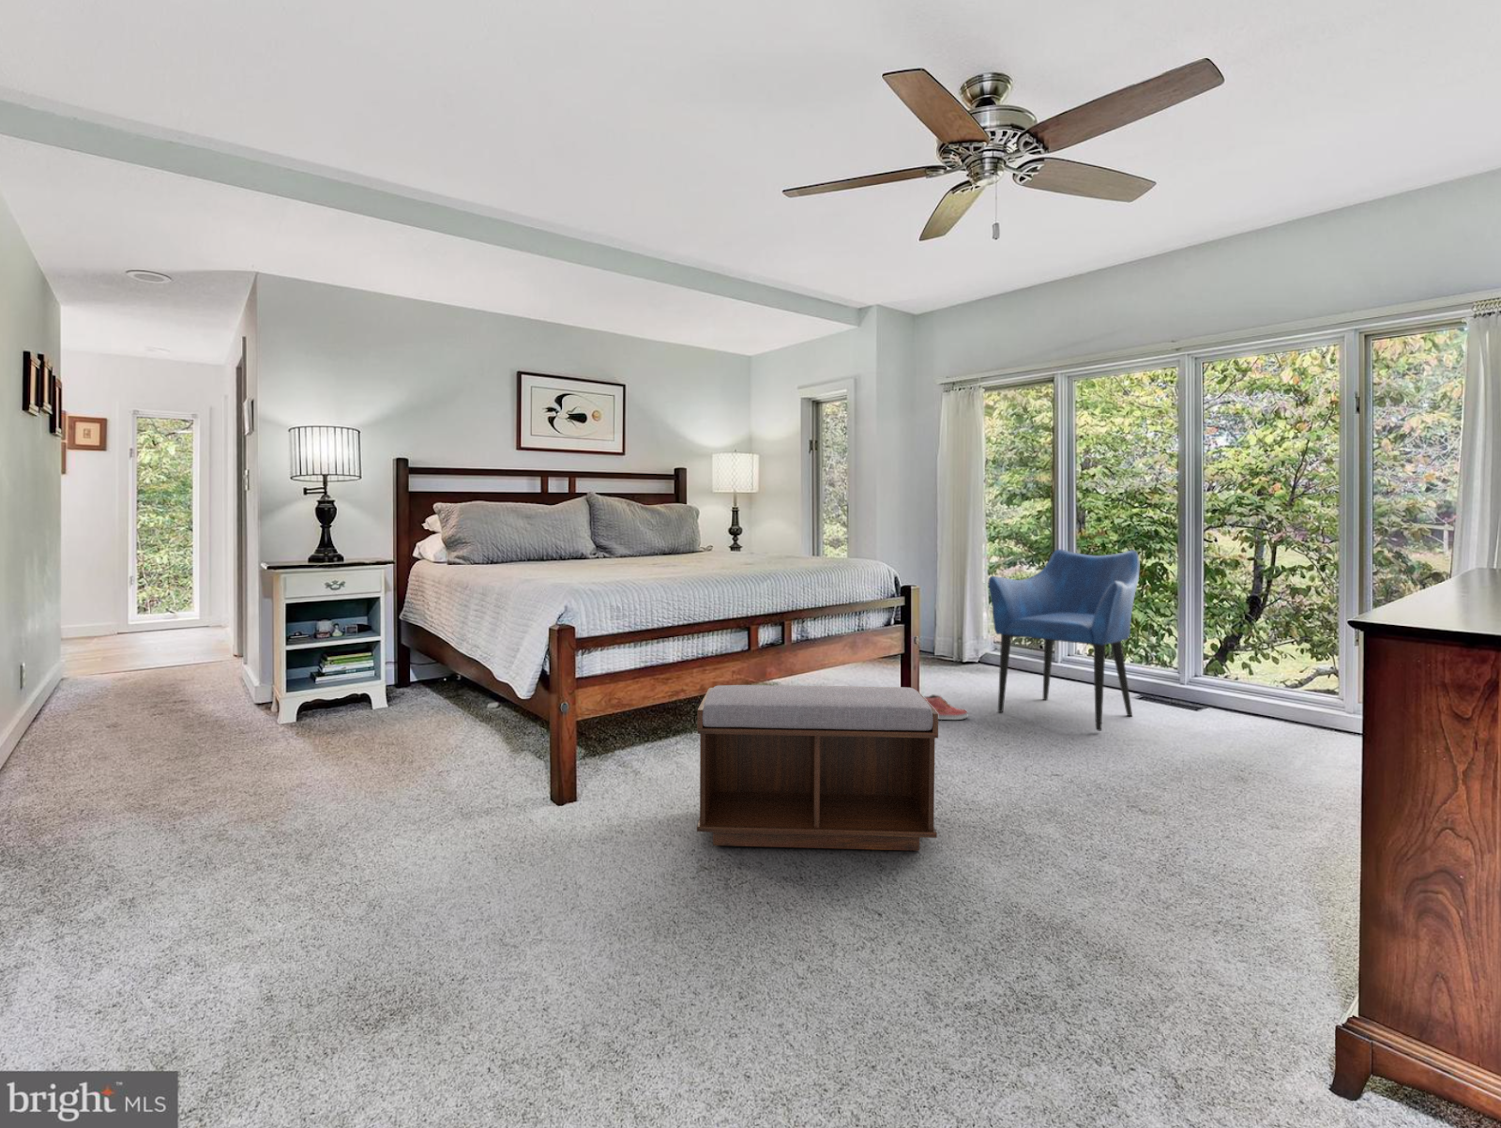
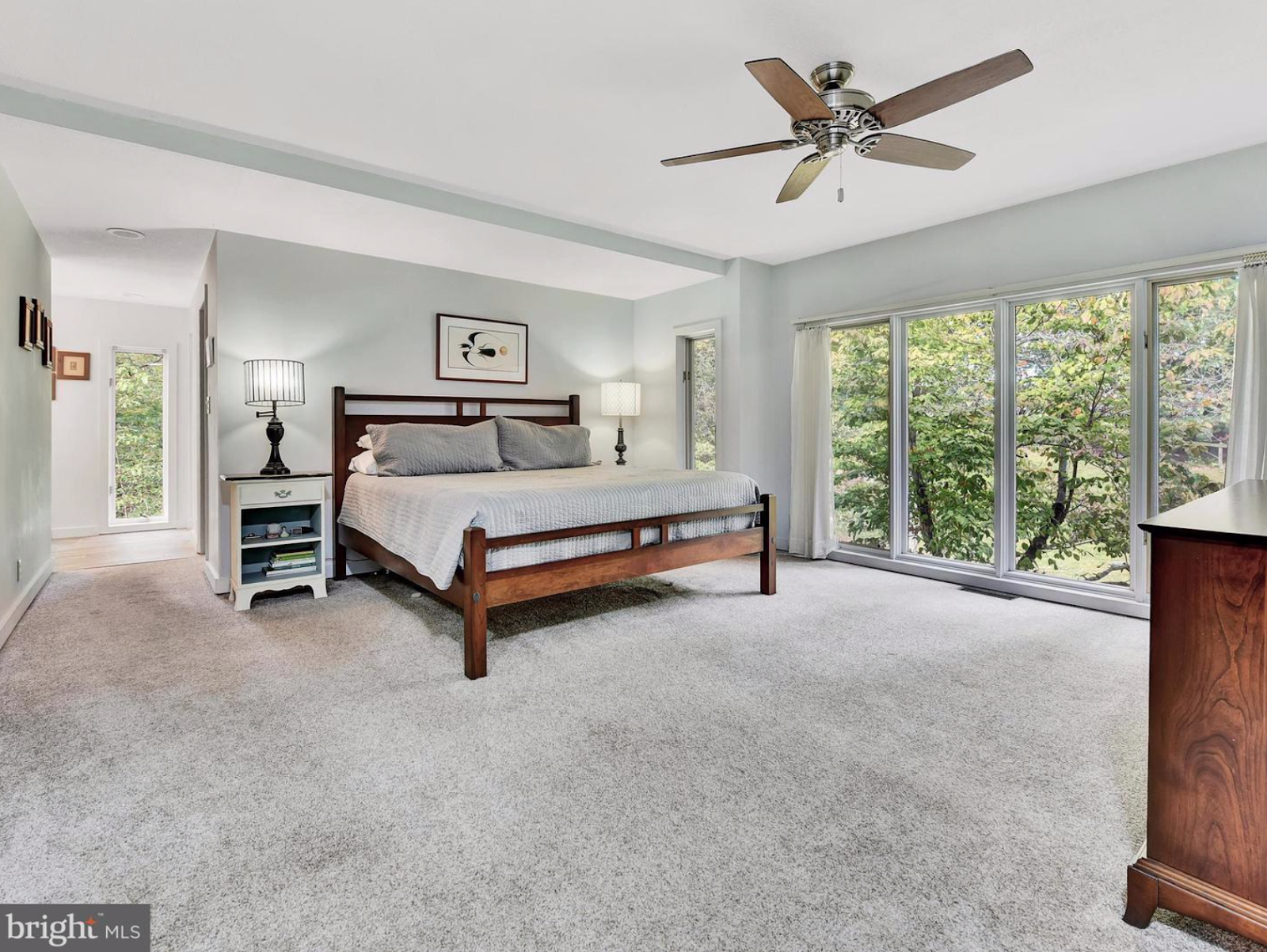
- armchair (1073, 630)
- shoe (944, 706)
- bench (814, 761)
